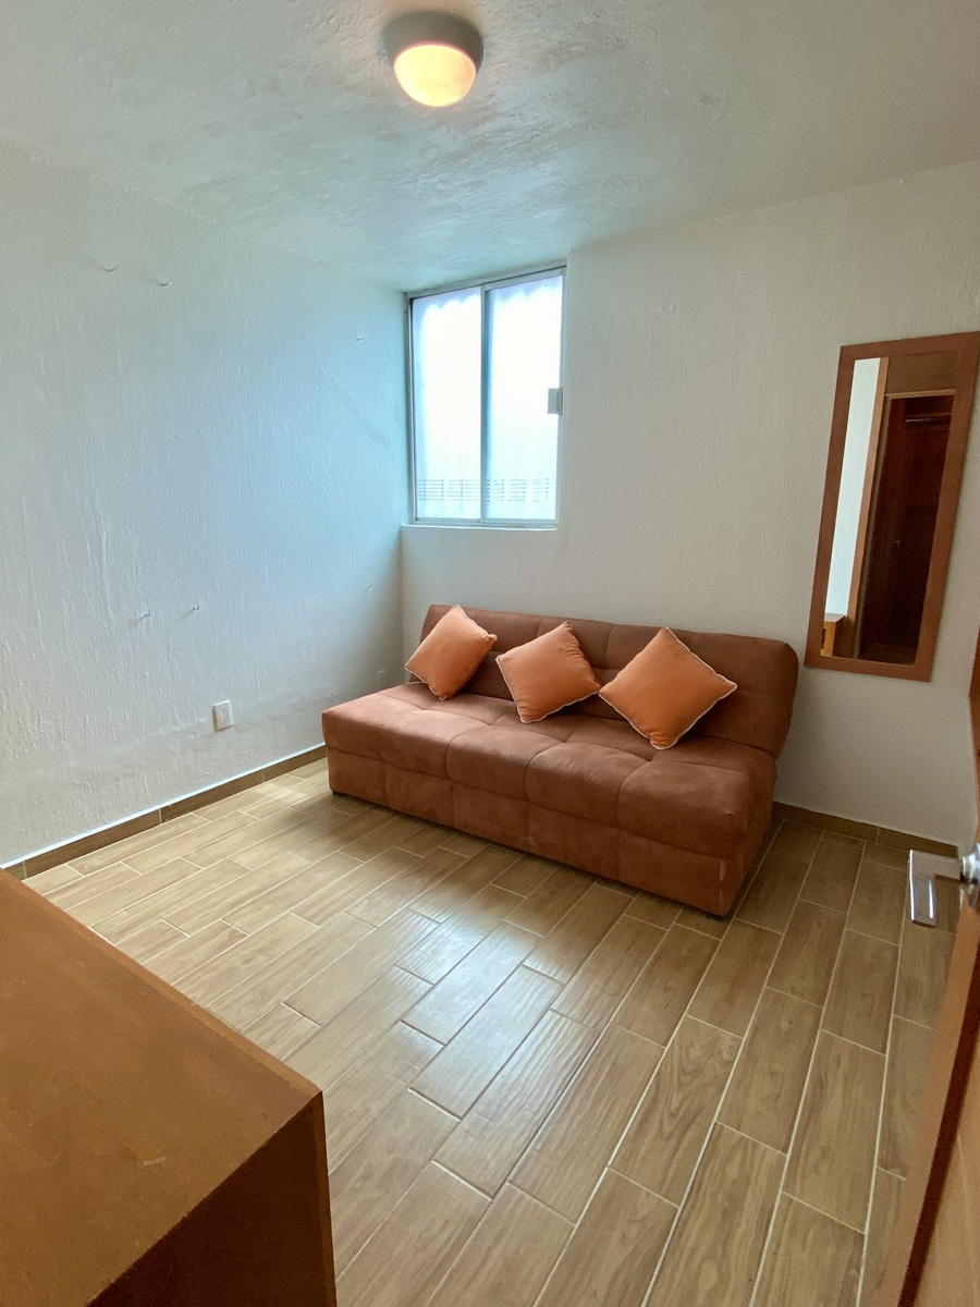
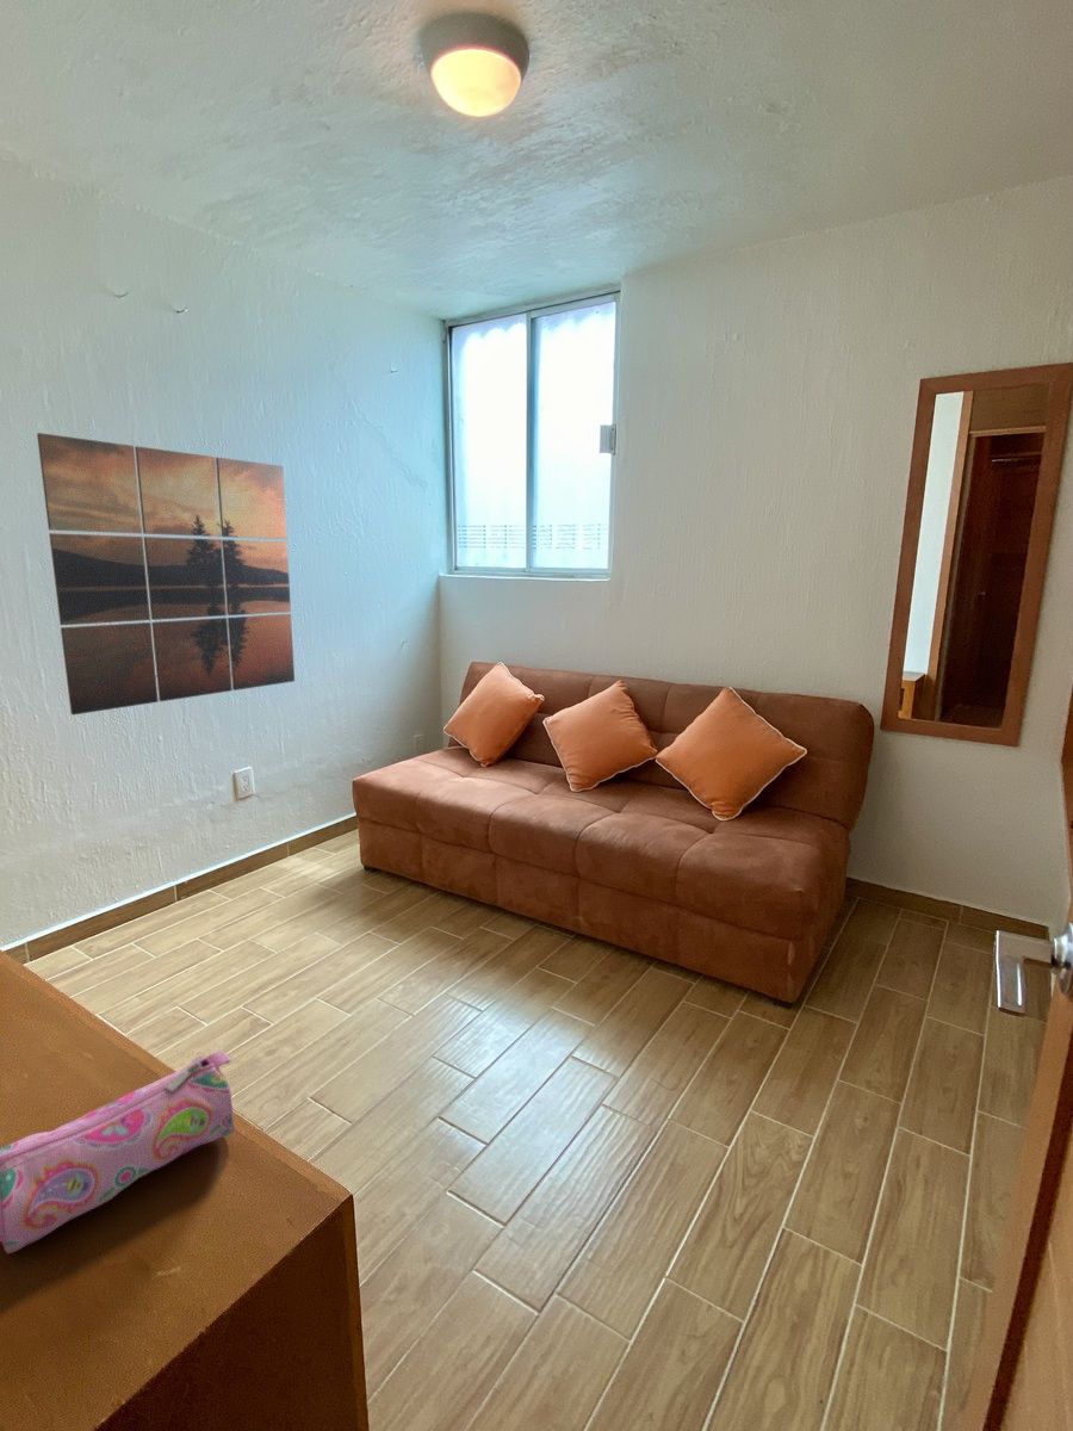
+ pencil case (119, 1140)
+ wall art (187, 577)
